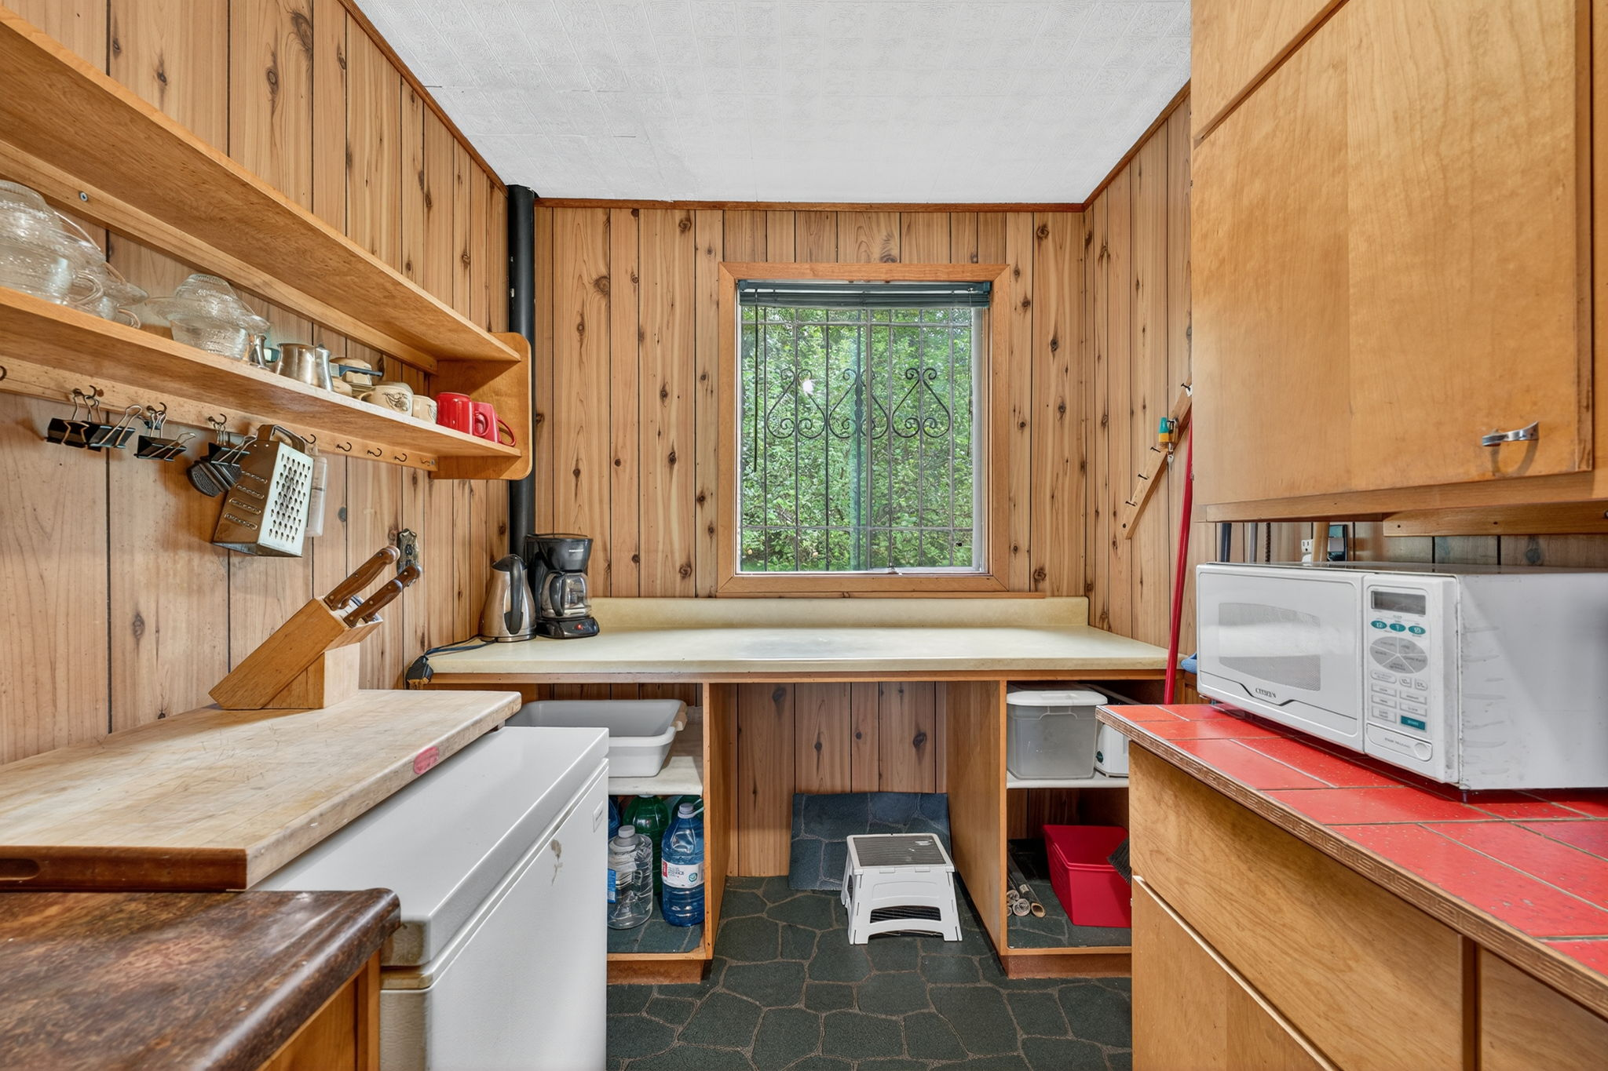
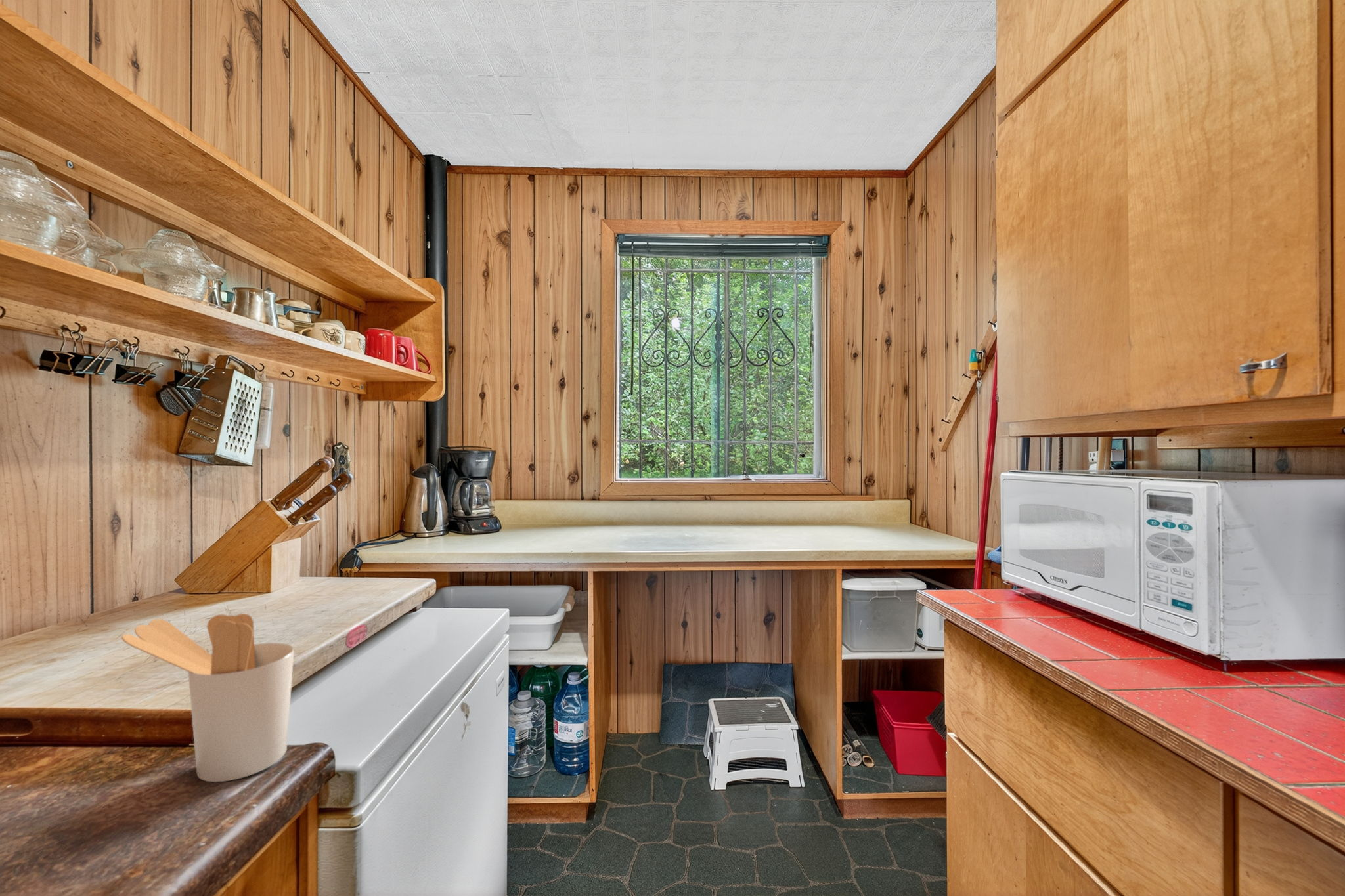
+ utensil holder (215, 689)
